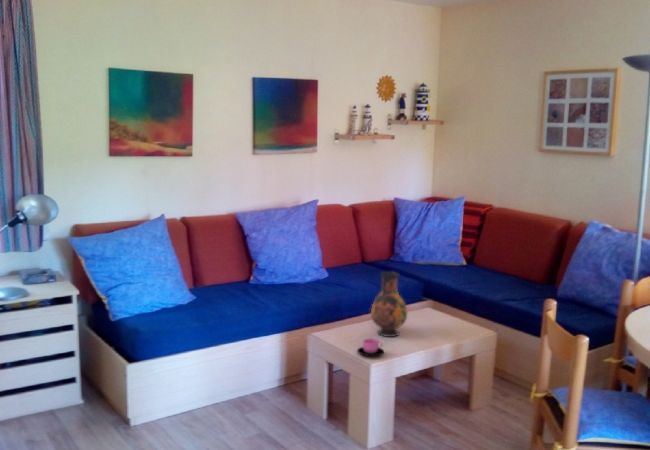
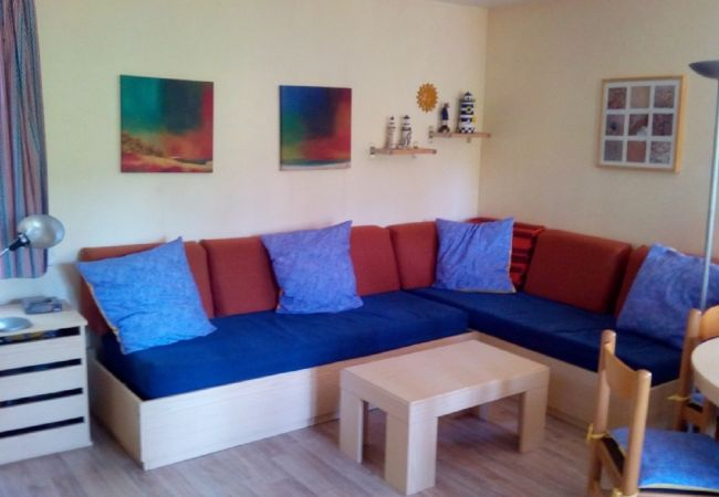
- cup (370, 347)
- vase (389, 303)
